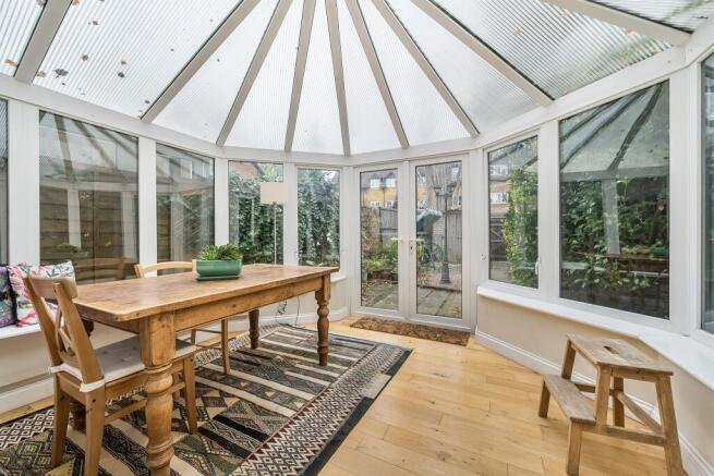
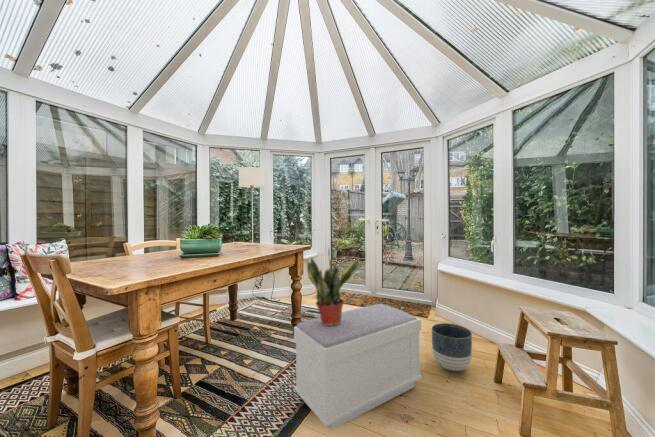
+ planter (451, 348)
+ bench (359, 354)
+ potted plant (334, 284)
